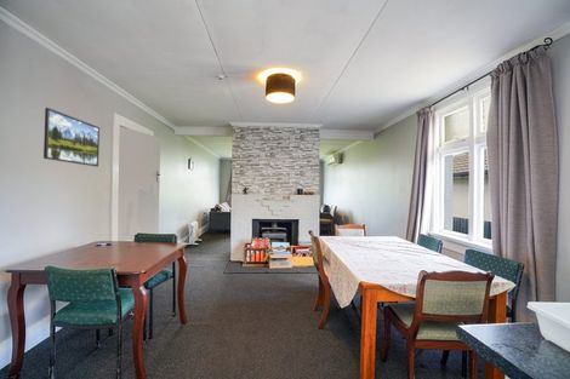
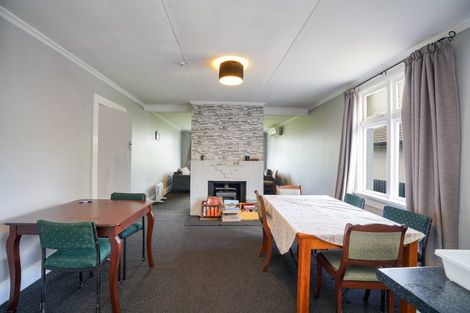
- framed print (75, 140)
